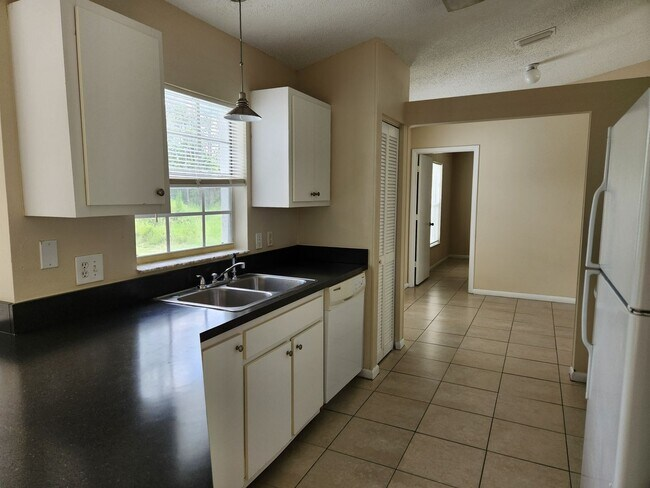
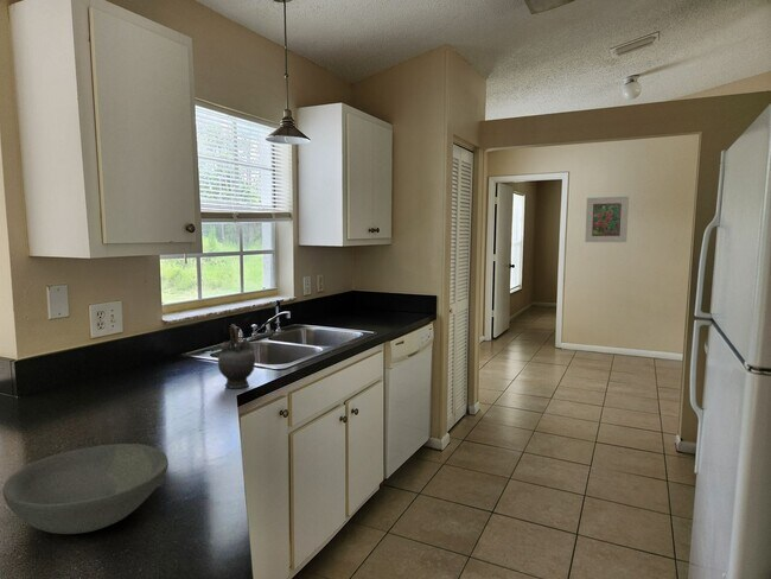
+ teapot (235, 354)
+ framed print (606, 219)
+ bowl (93, 492)
